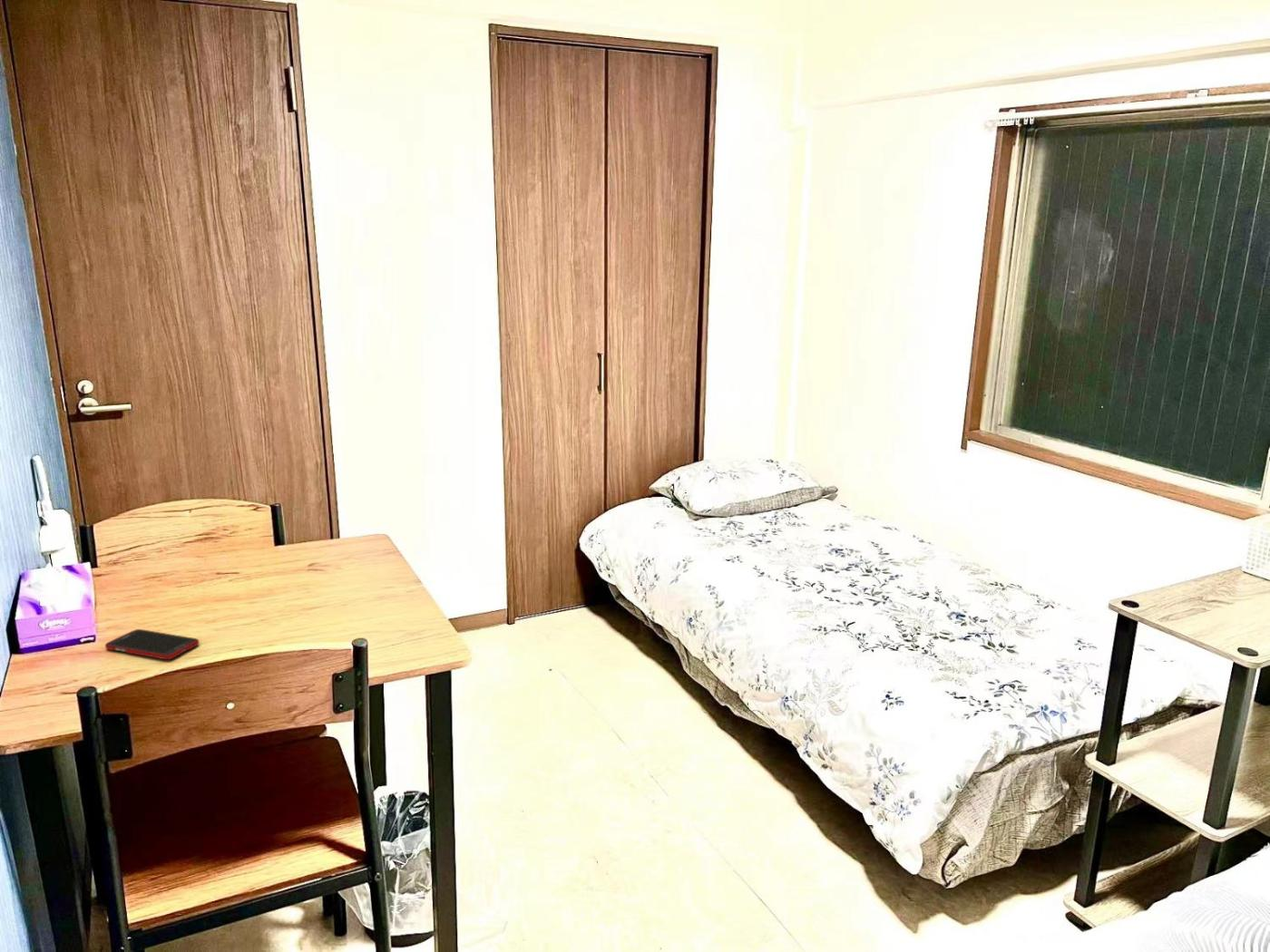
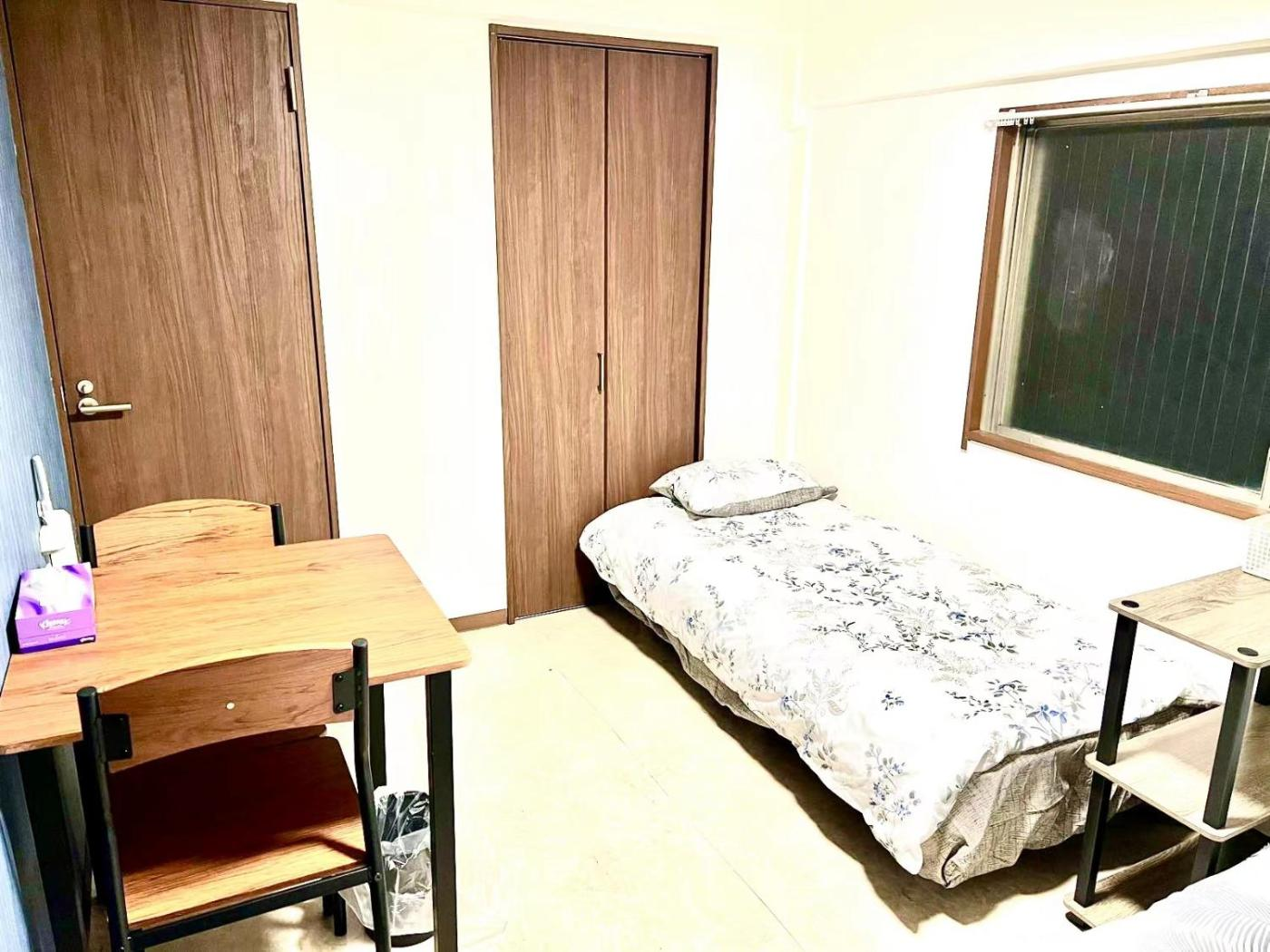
- cell phone (152, 644)
